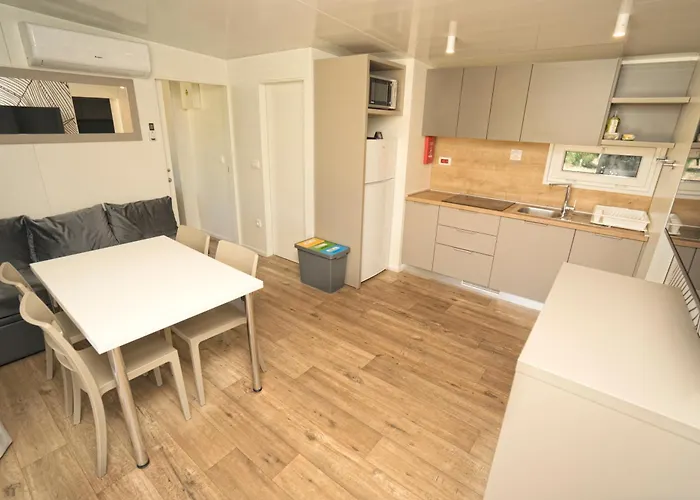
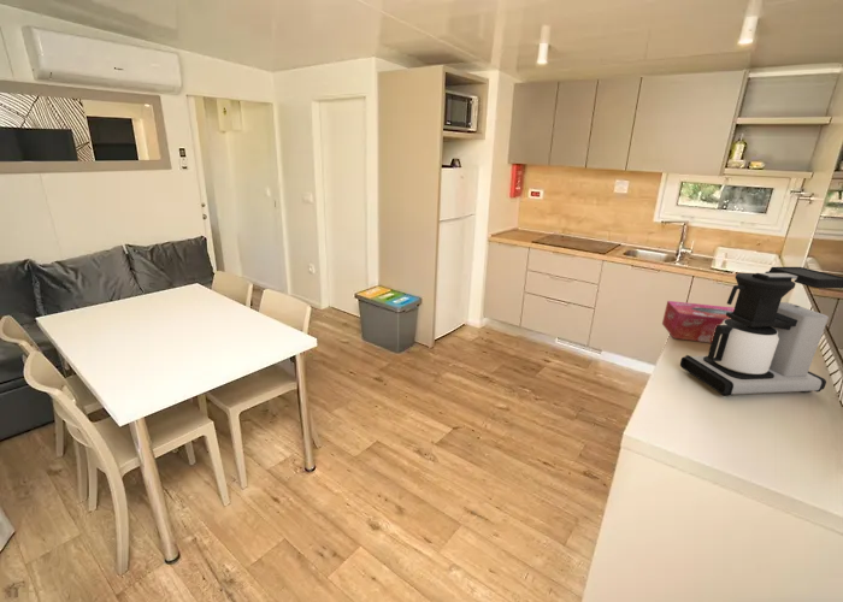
+ tissue box (712, 323)
+ coffee maker (762, 330)
